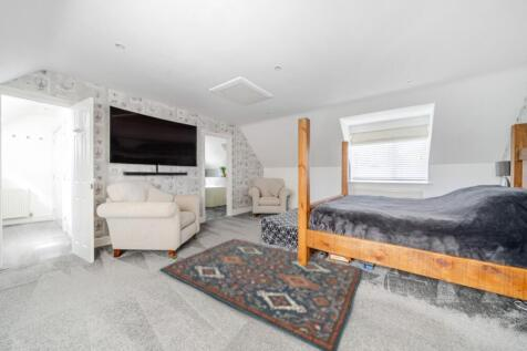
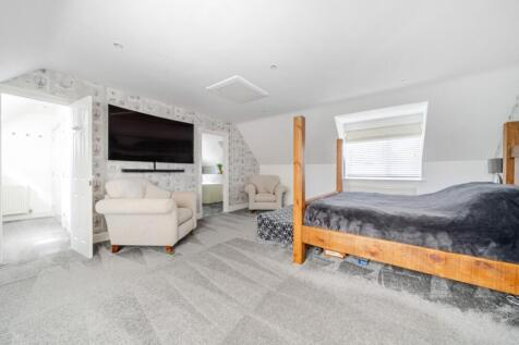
- rug (260, 269)
